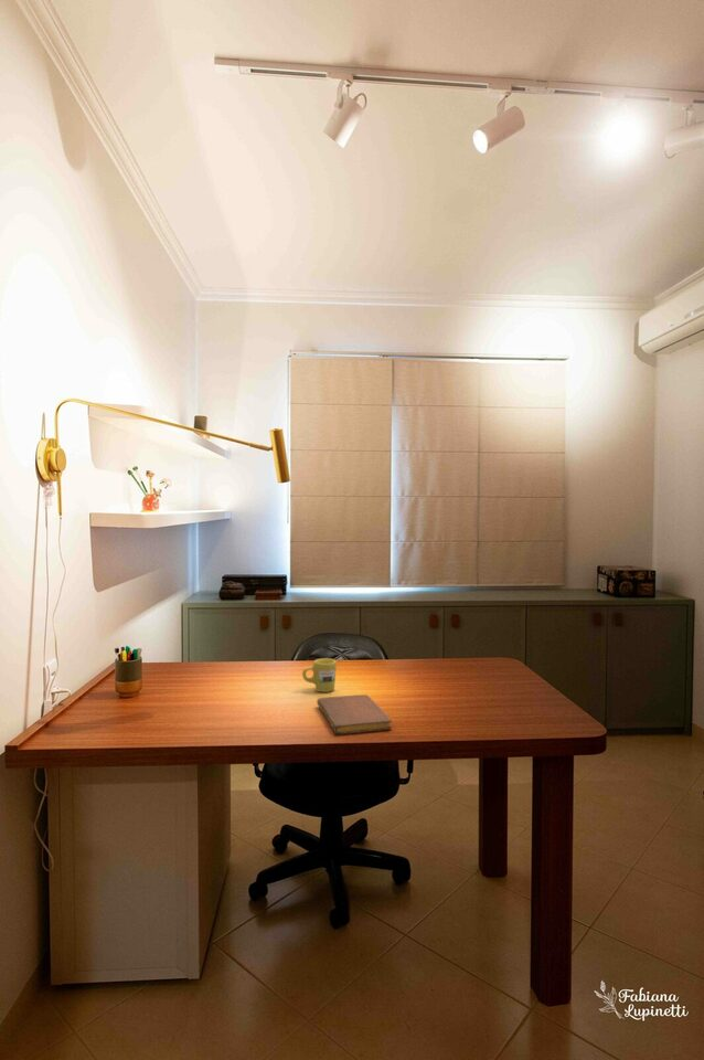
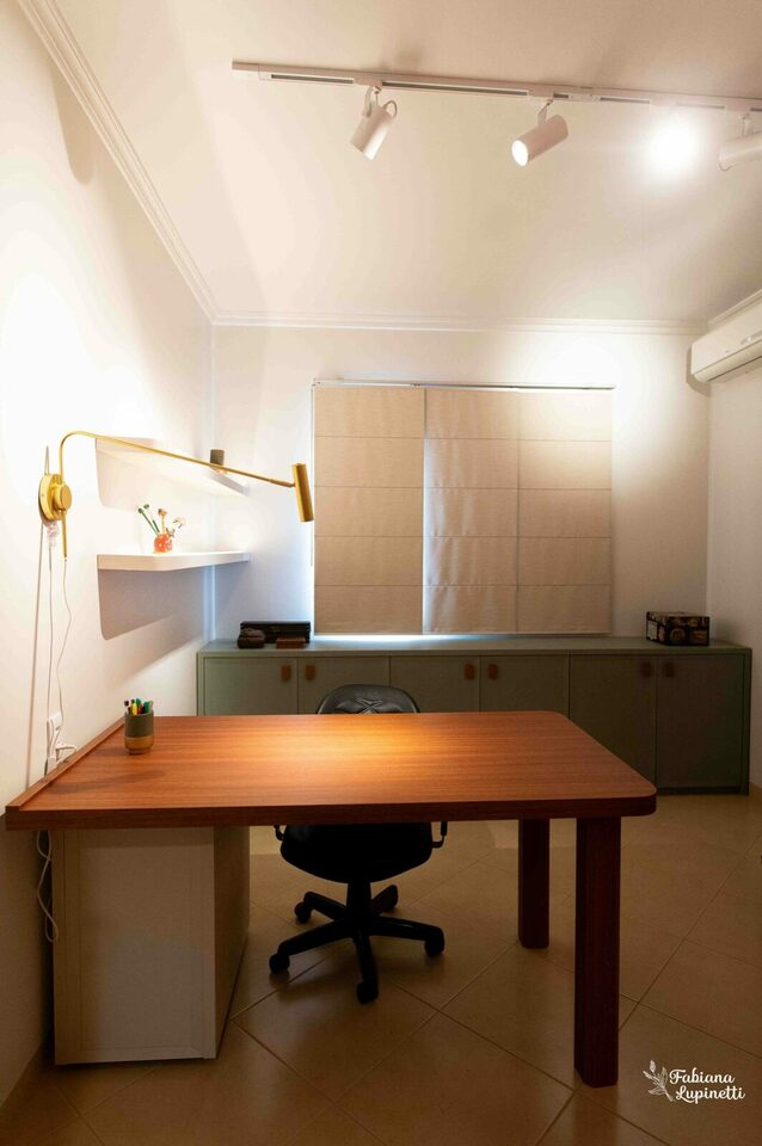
- mug (319, 676)
- notebook (352, 712)
